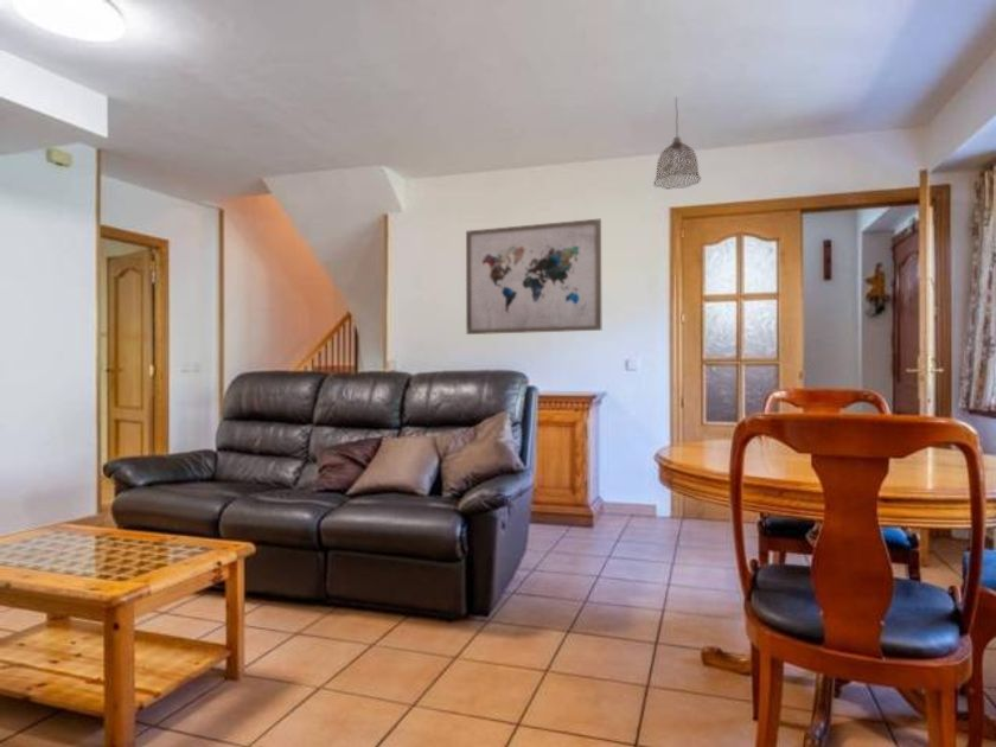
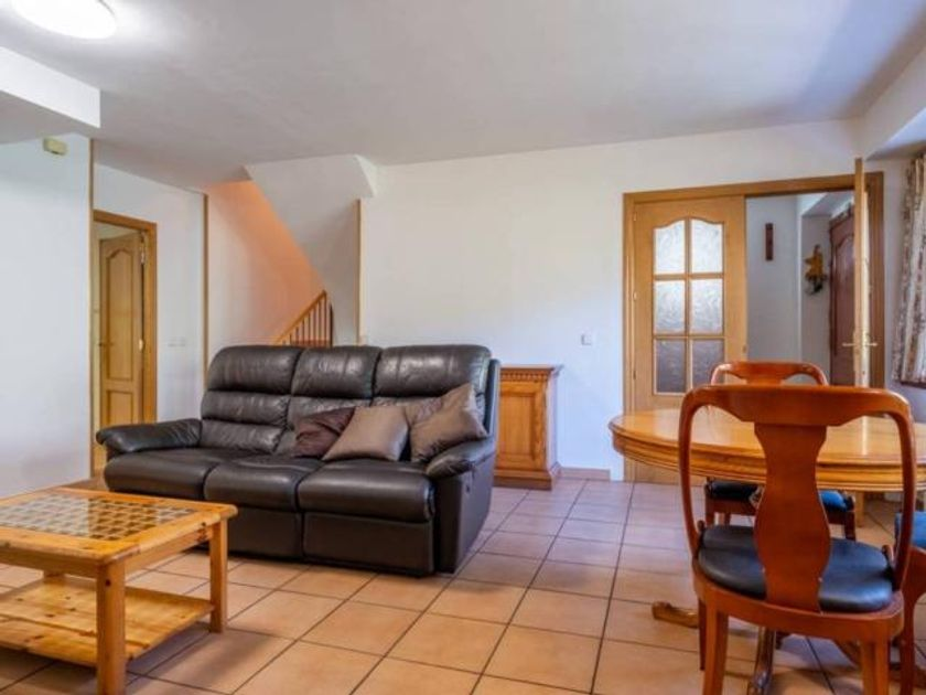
- wall art (531, 279)
- pendant lamp (676, 139)
